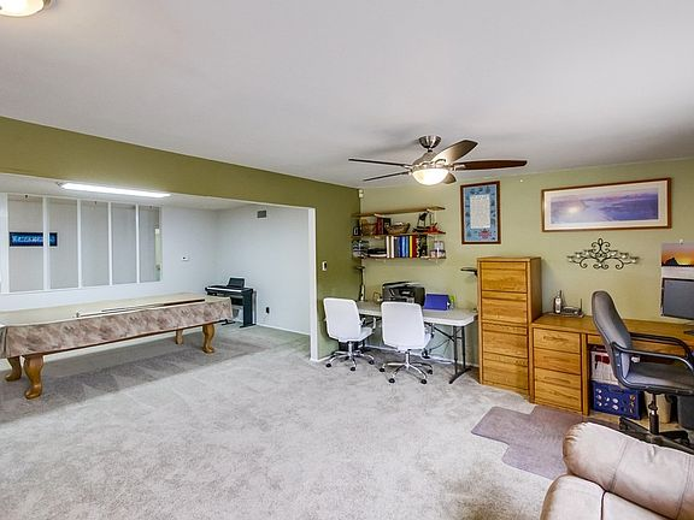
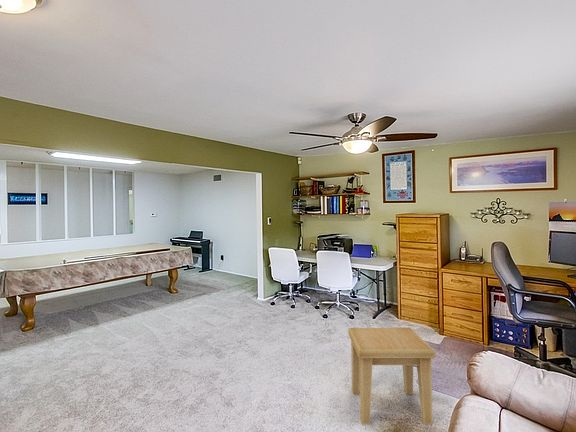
+ side table (388, 364)
